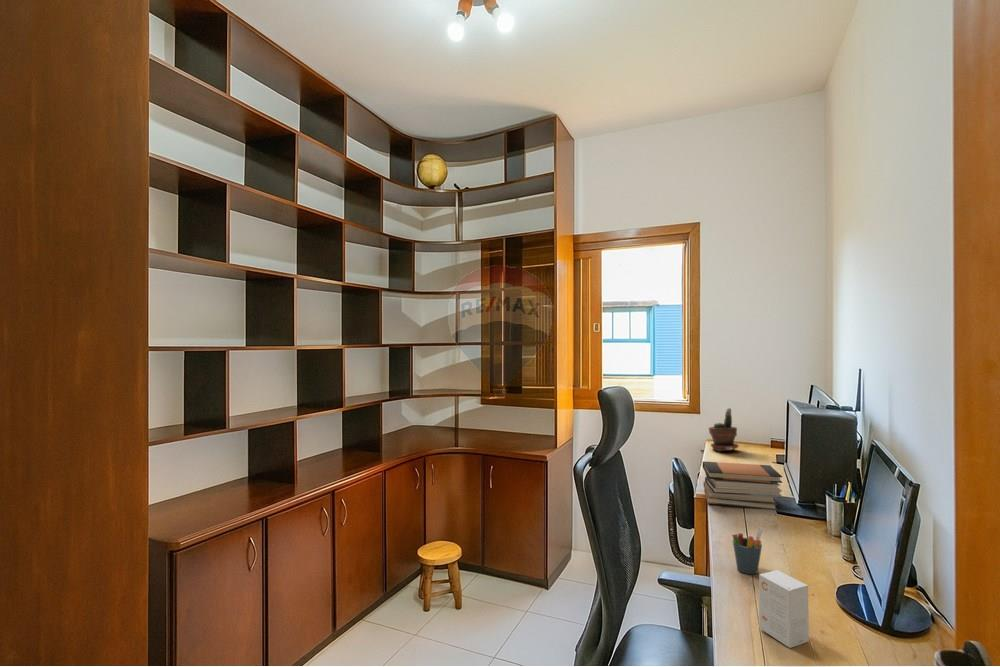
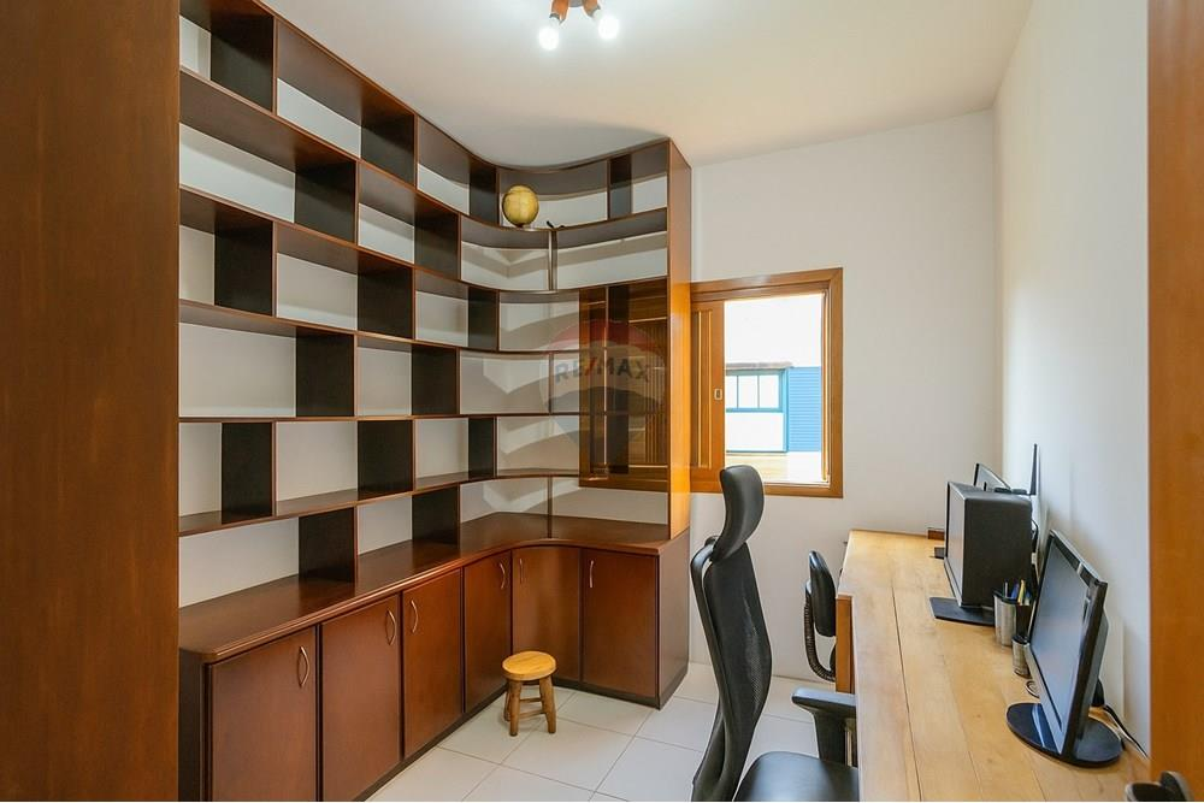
- pen holder (747, 549)
- potted plant (723, 429)
- small box (783, 607)
- book stack (740, 484)
